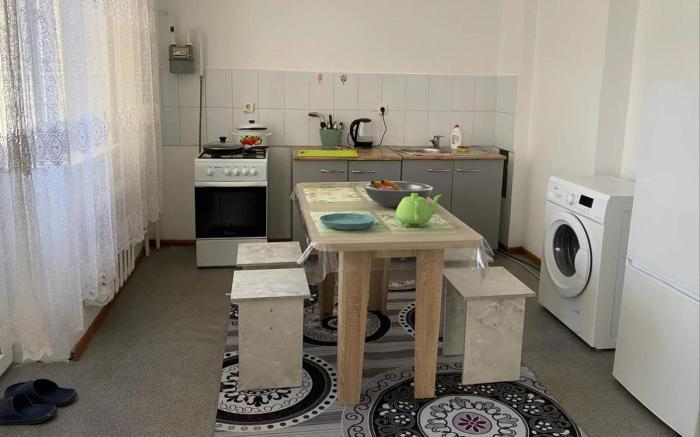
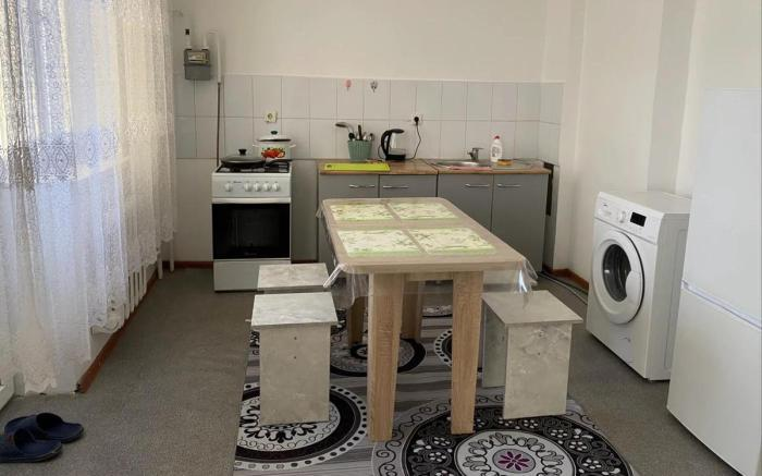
- saucer (347, 221)
- fruit bowl (397, 193)
- teapot (419, 209)
